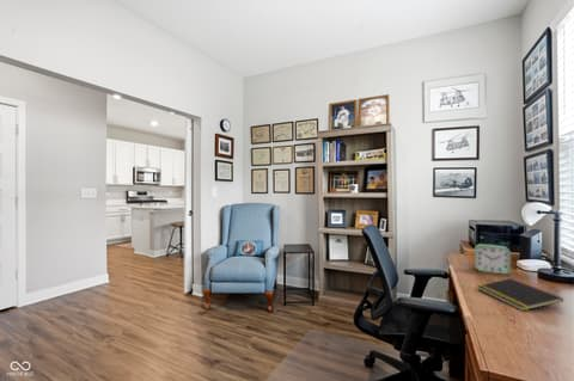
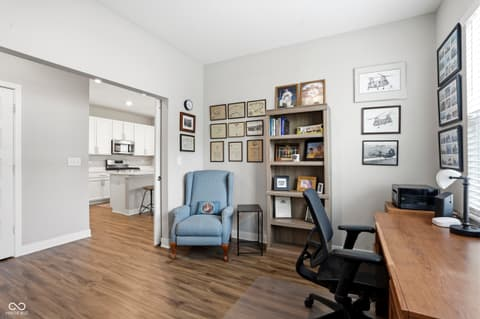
- notepad (515, 293)
- alarm clock (491, 258)
